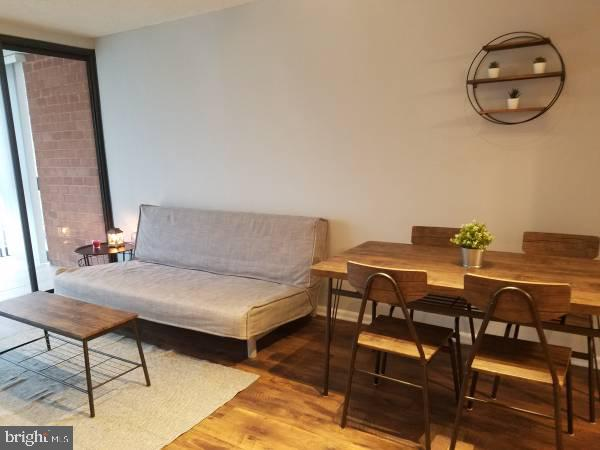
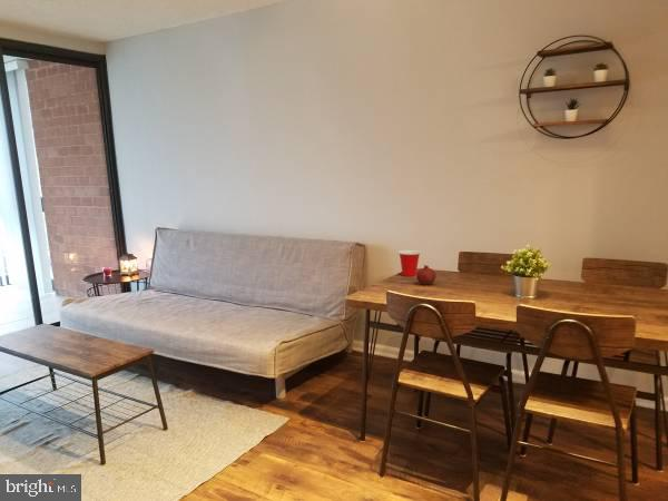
+ fruit (425, 274)
+ cup (409, 263)
